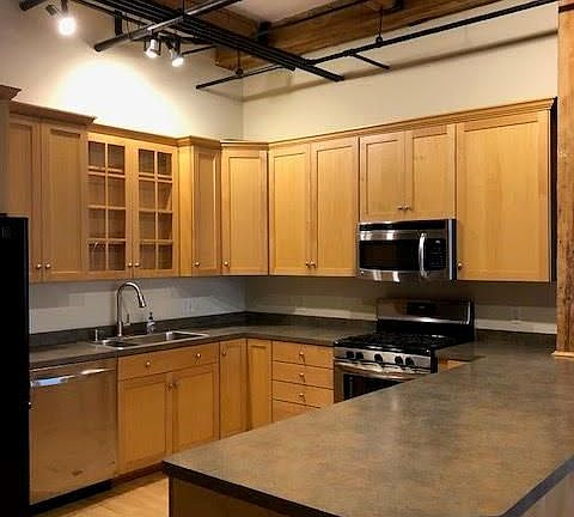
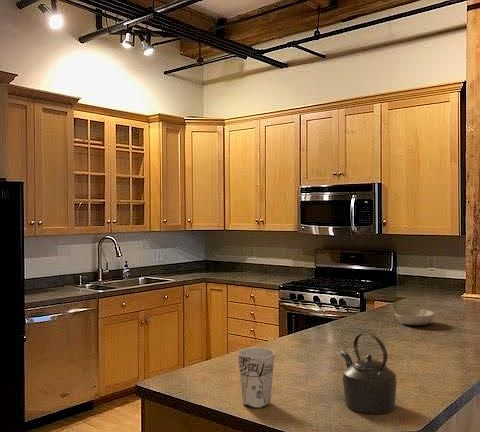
+ bowl (414, 317)
+ kettle (362, 366)
+ cup (256, 377)
